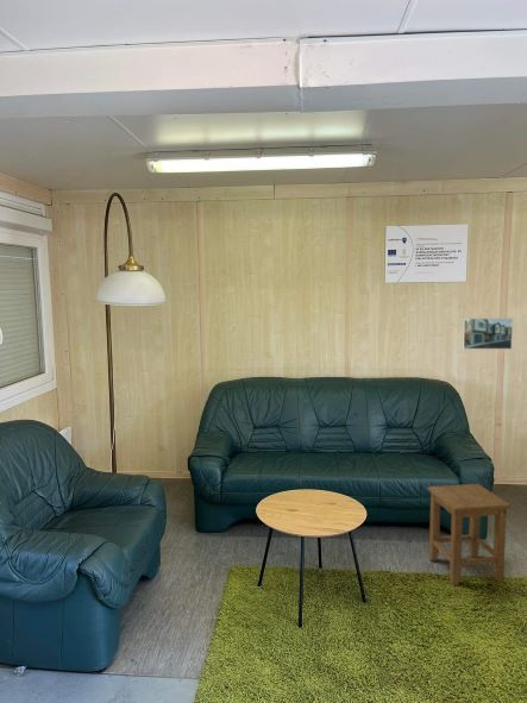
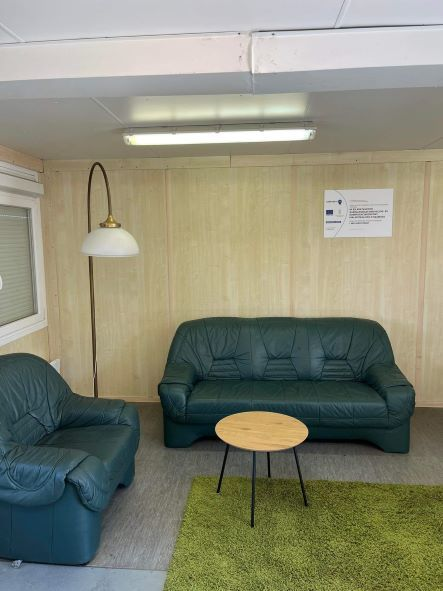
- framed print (487, 333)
- stool (465, 535)
